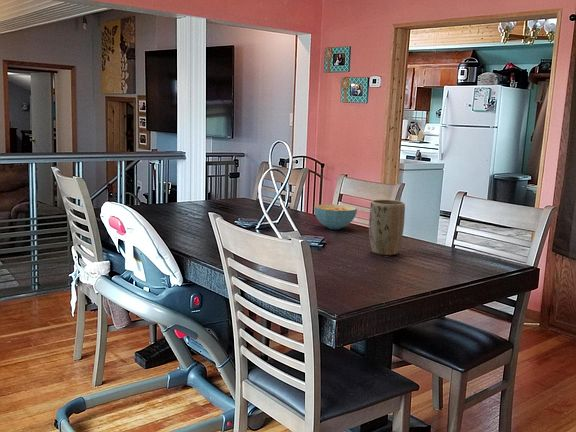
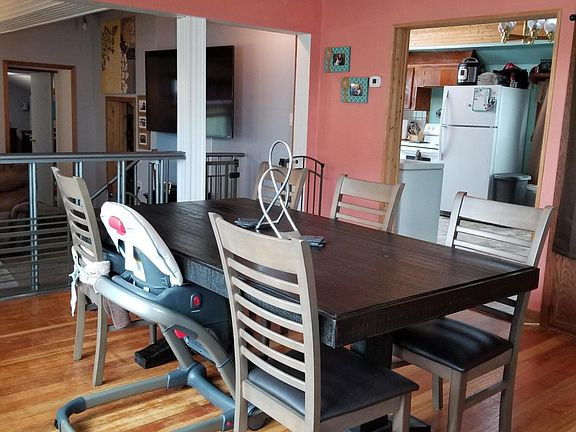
- plant pot (386, 227)
- cereal bowl (335, 217)
